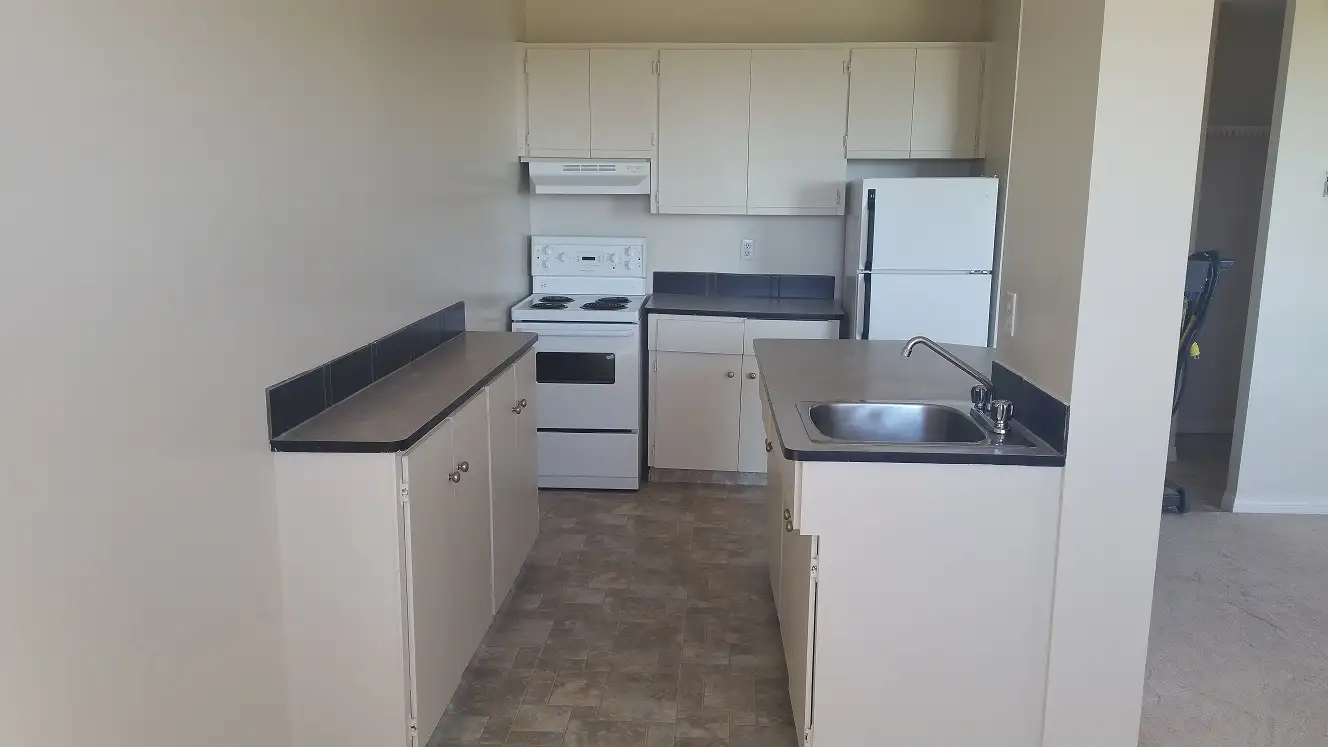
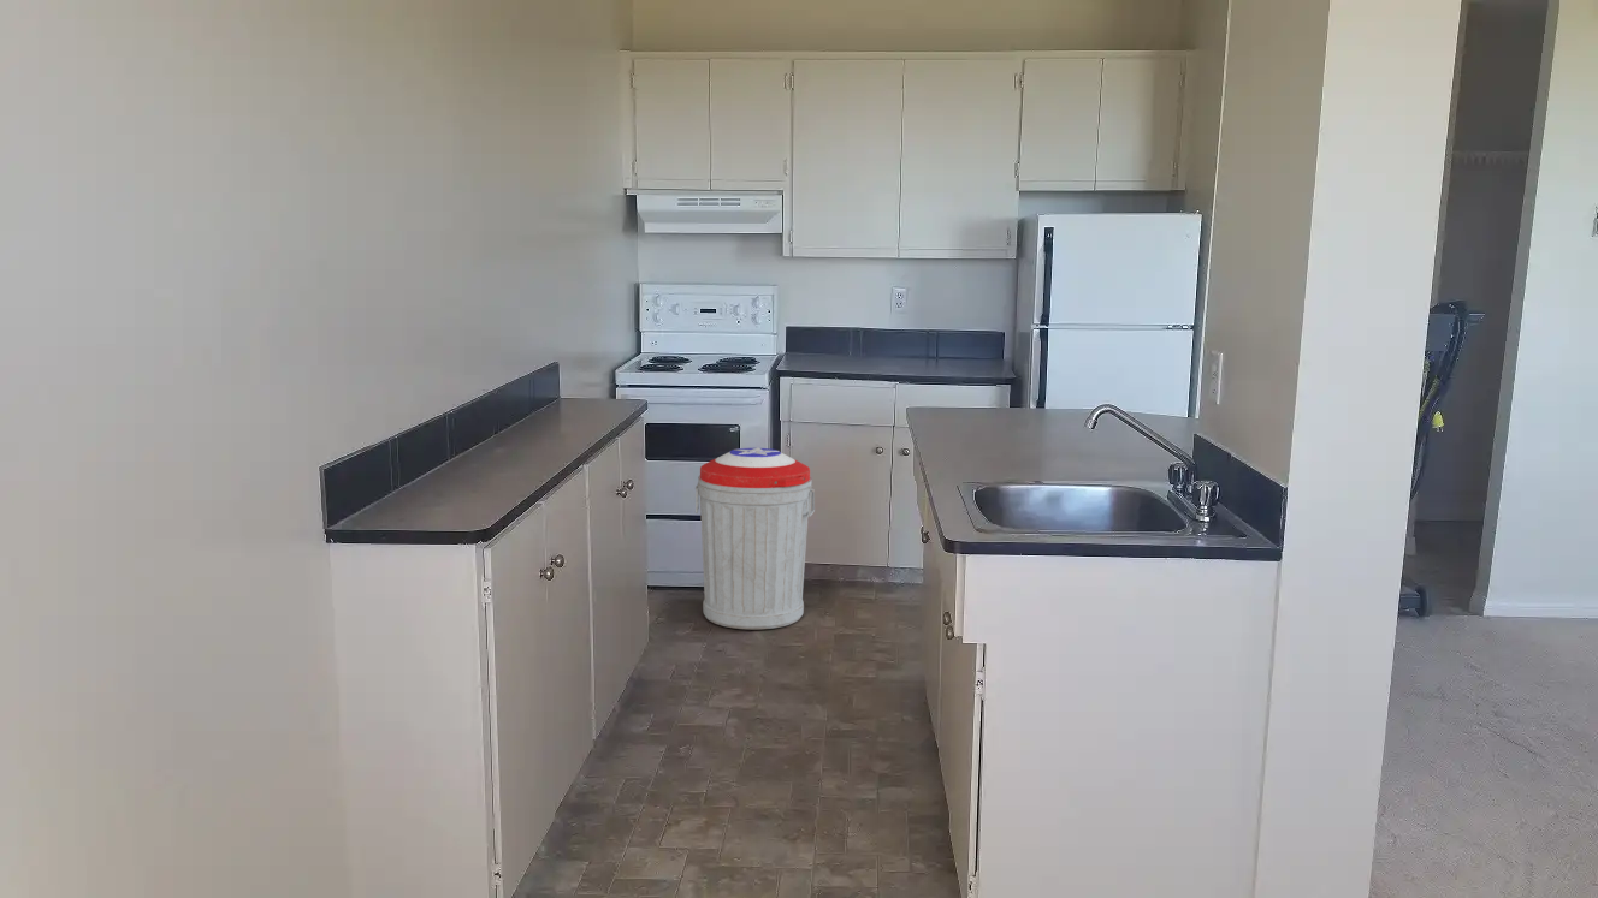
+ trash can (753, 533)
